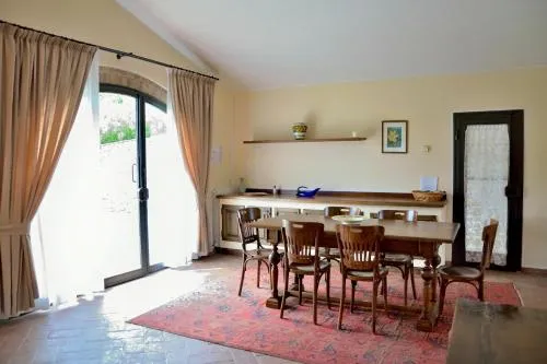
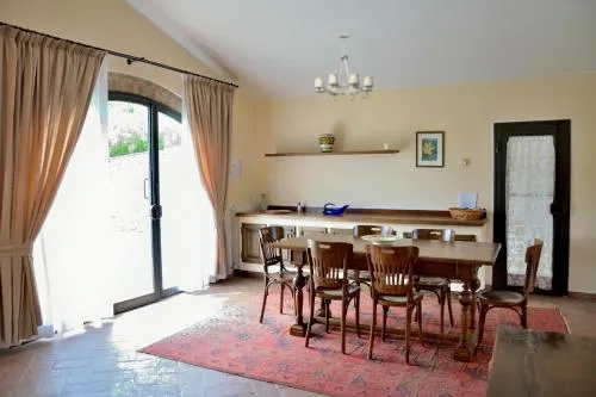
+ chandelier (341, 67)
